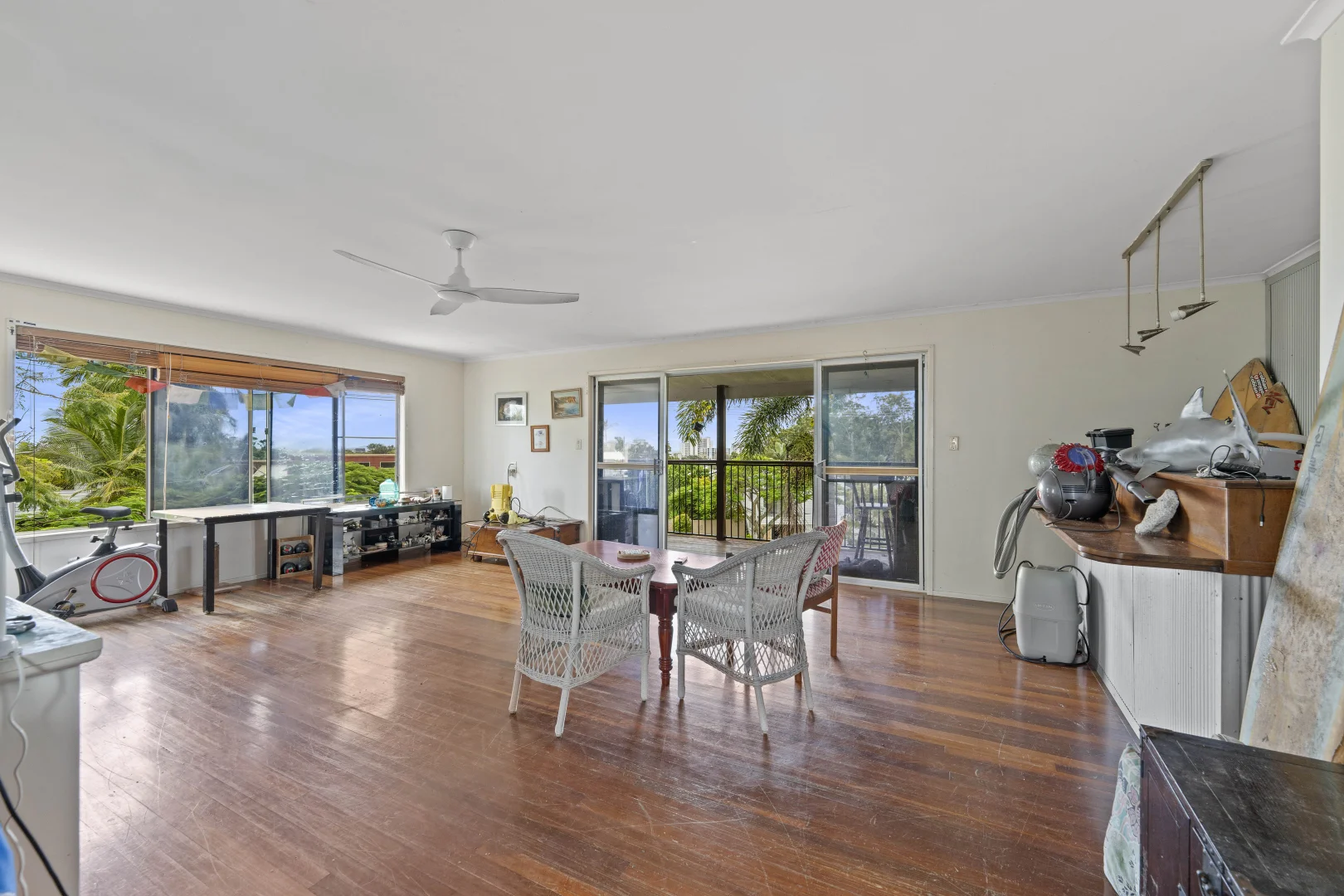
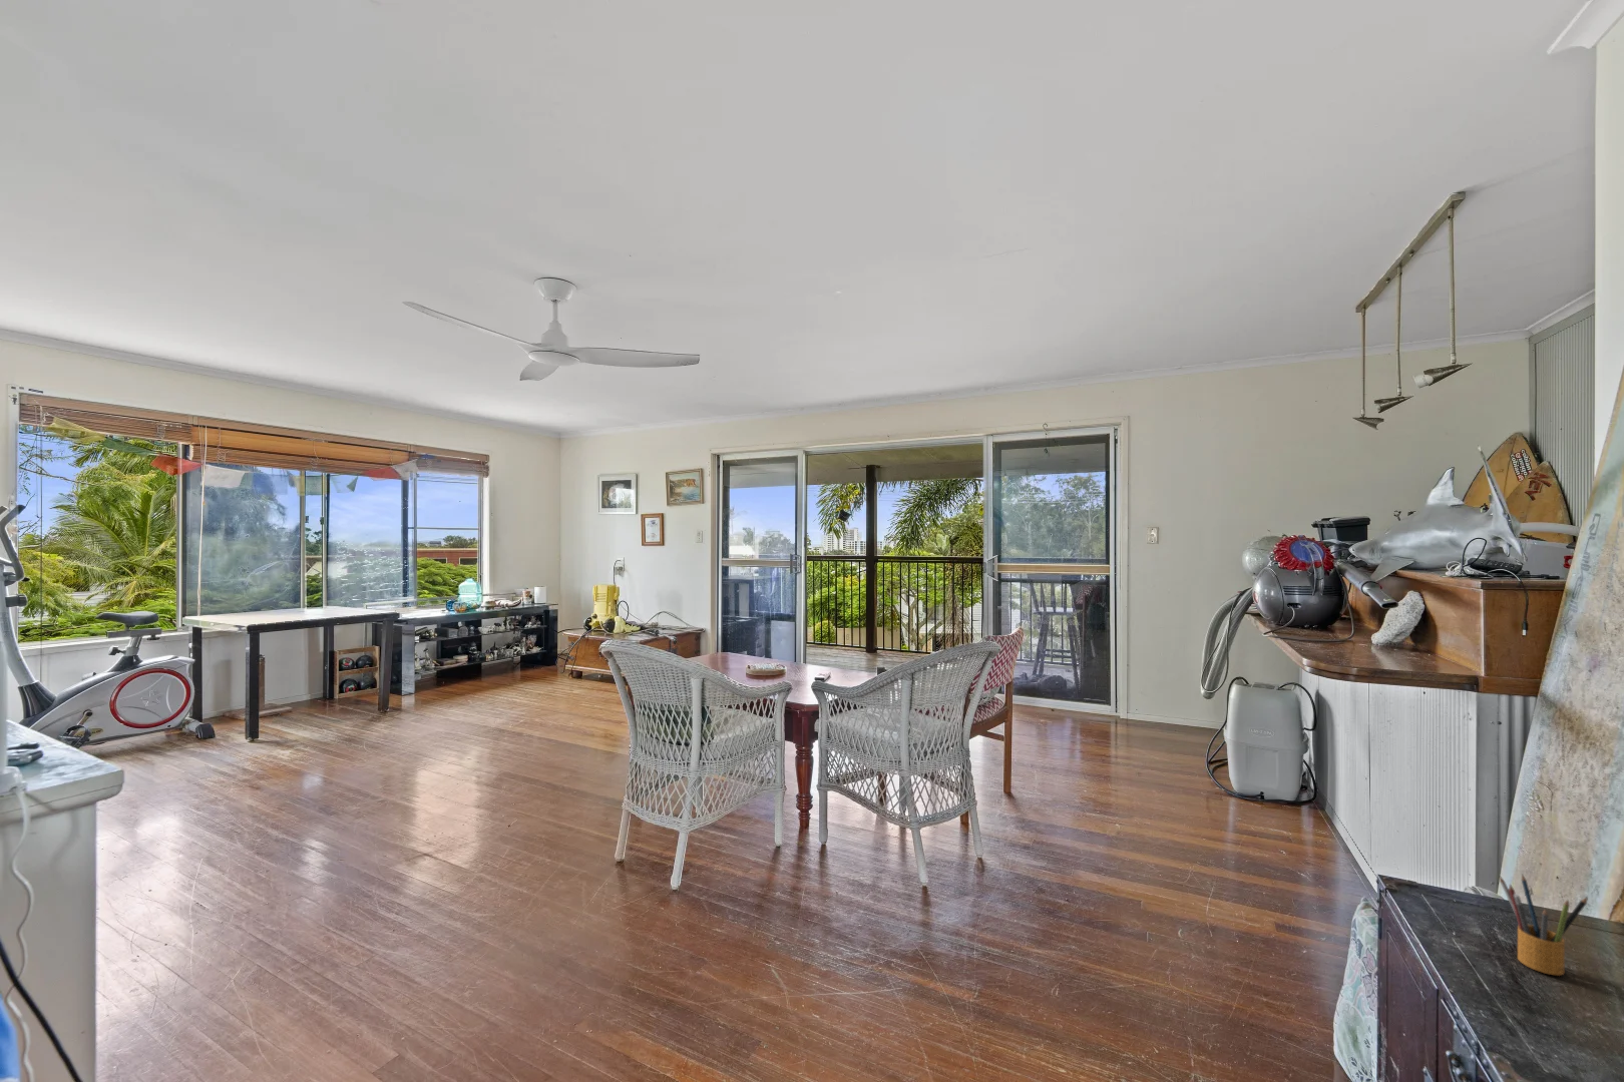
+ pencil box (1543, 925)
